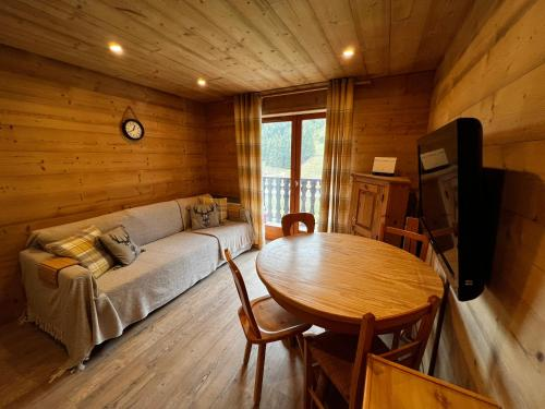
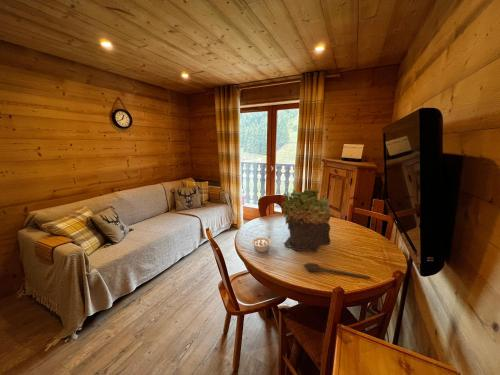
+ wooden spoon (335, 271)
+ plant (301, 219)
+ legume (261, 244)
